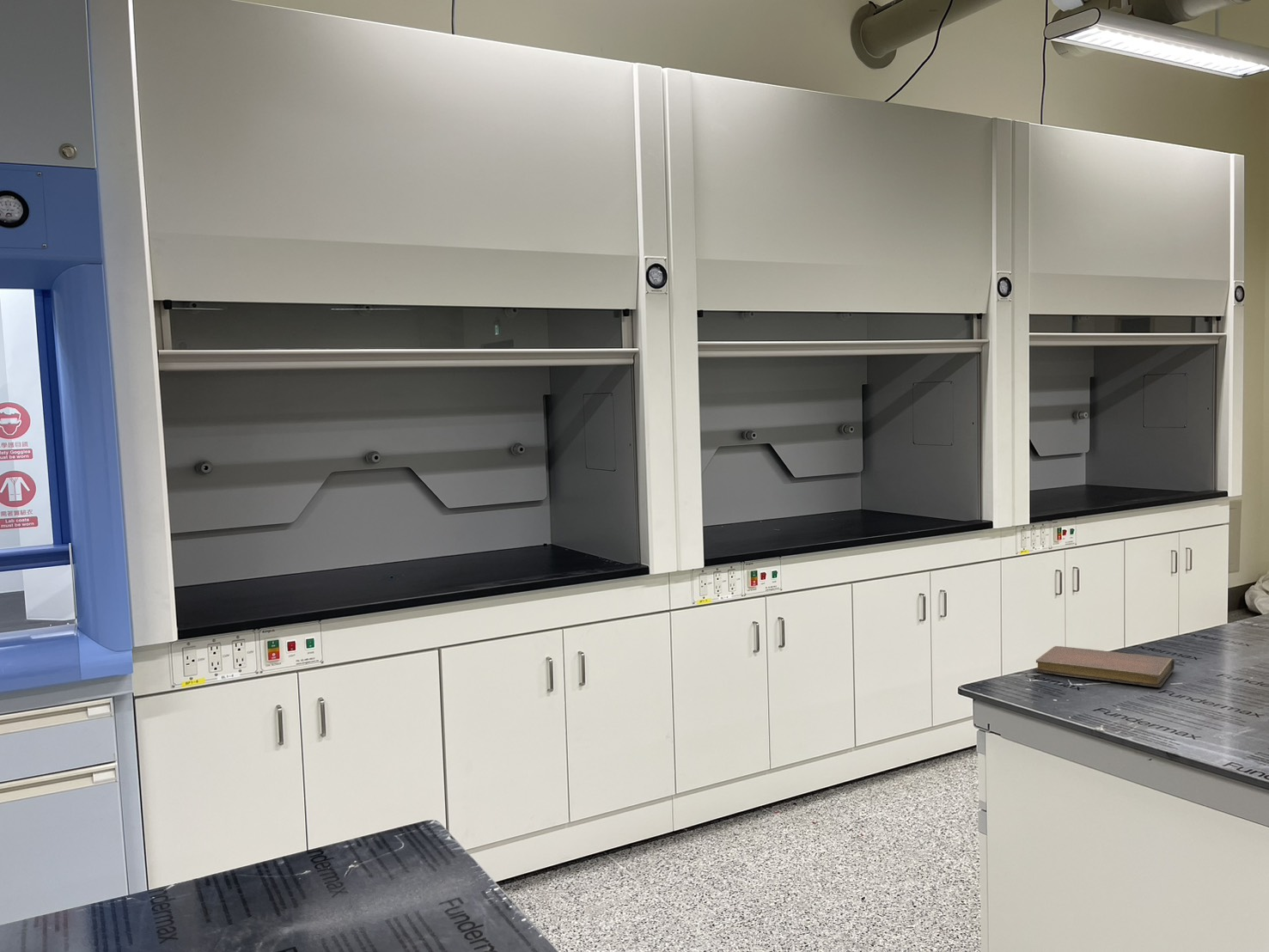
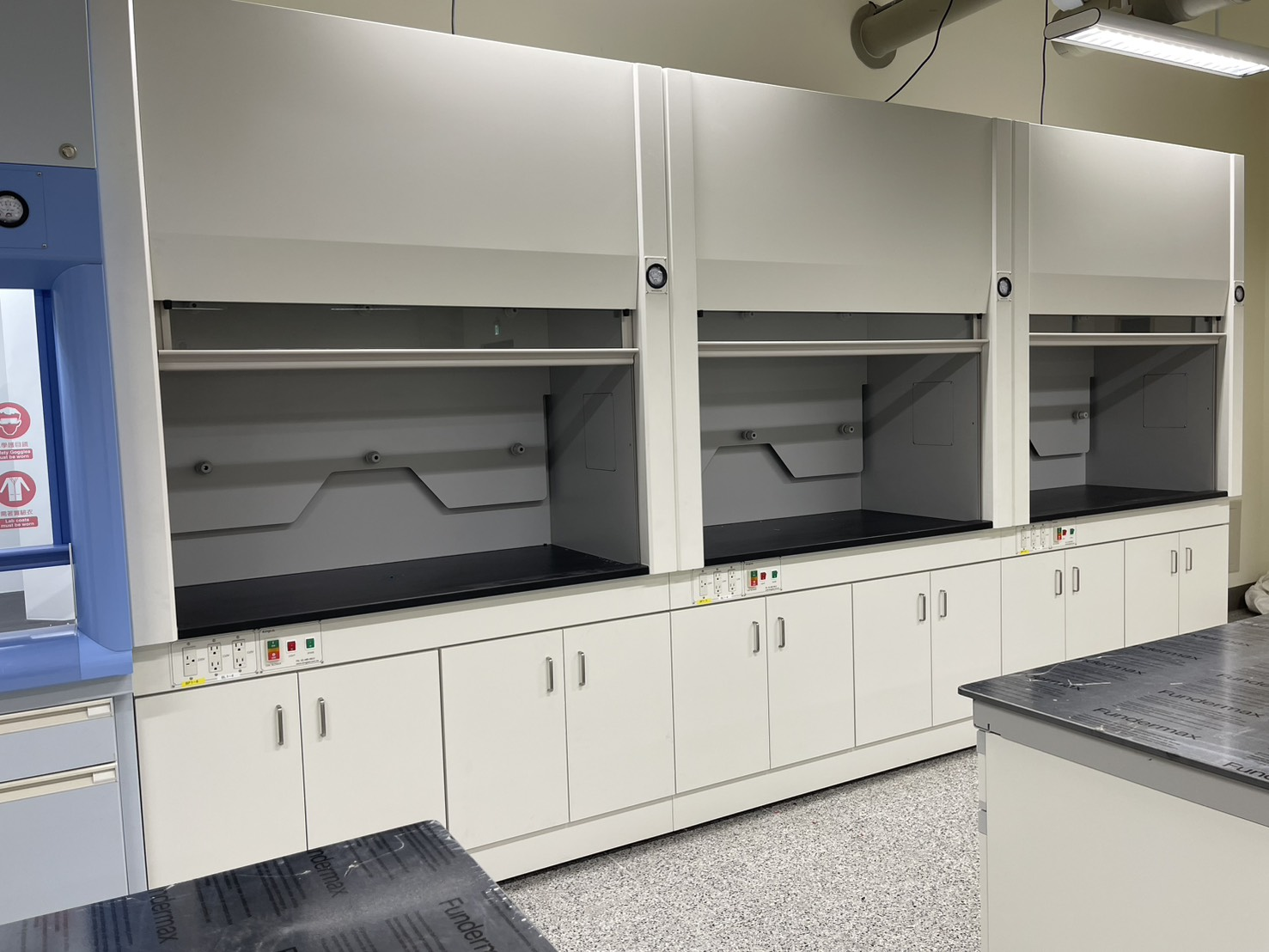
- notebook (1104, 664)
